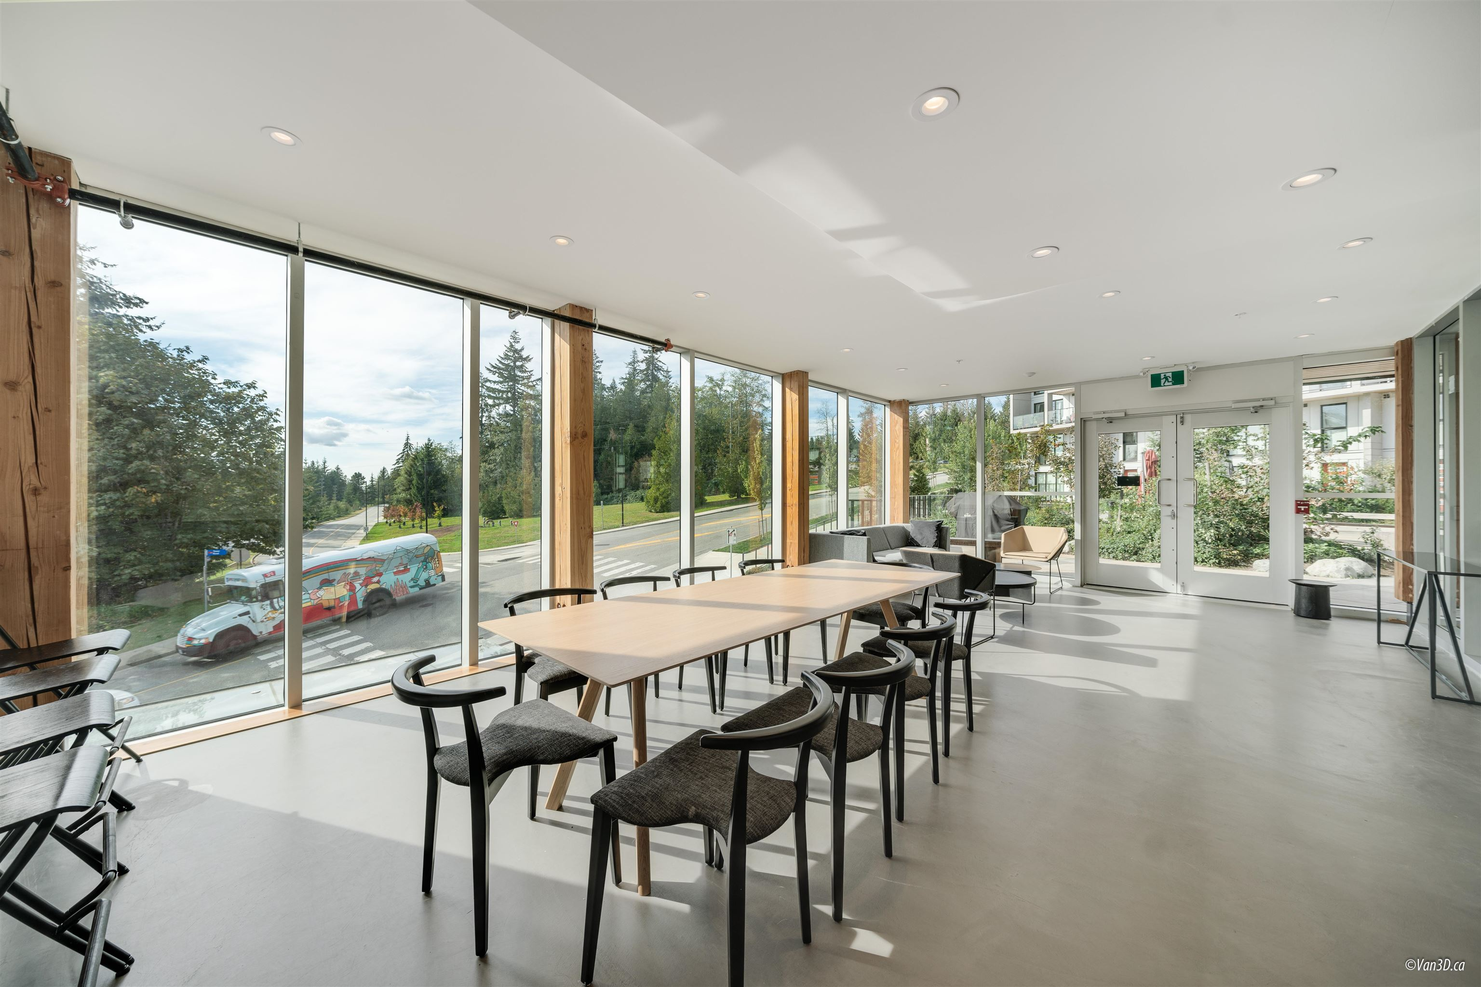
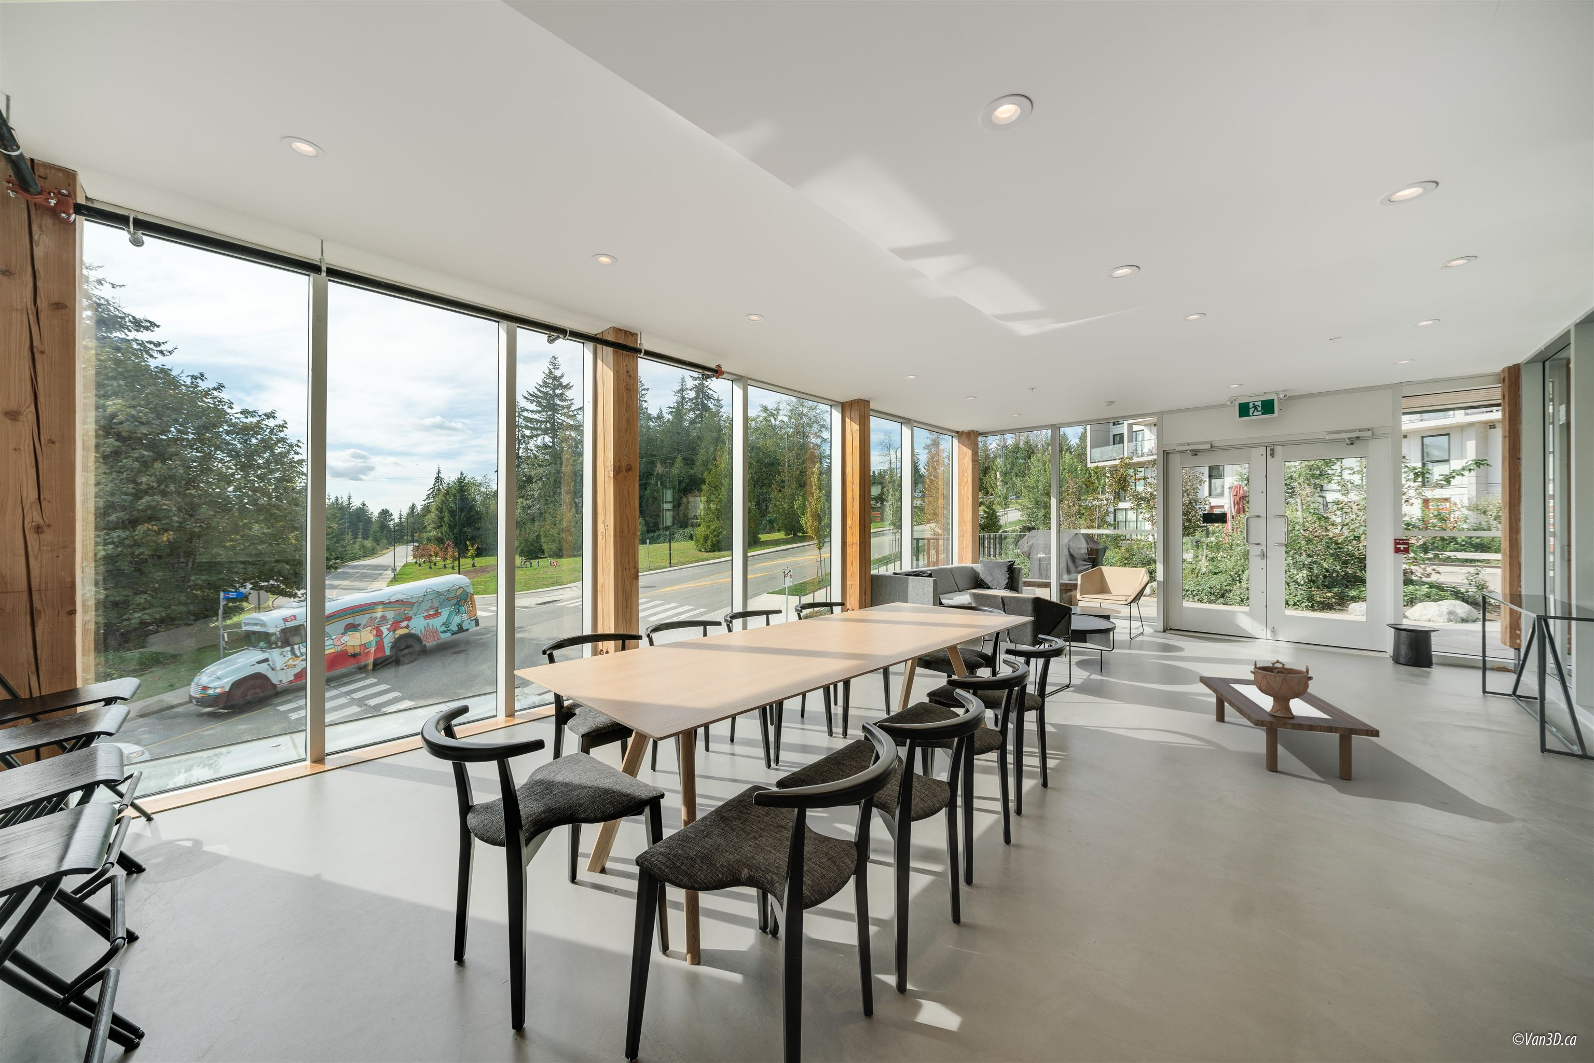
+ decorative bowl (1281, 688)
+ coffee table (1275, 723)
